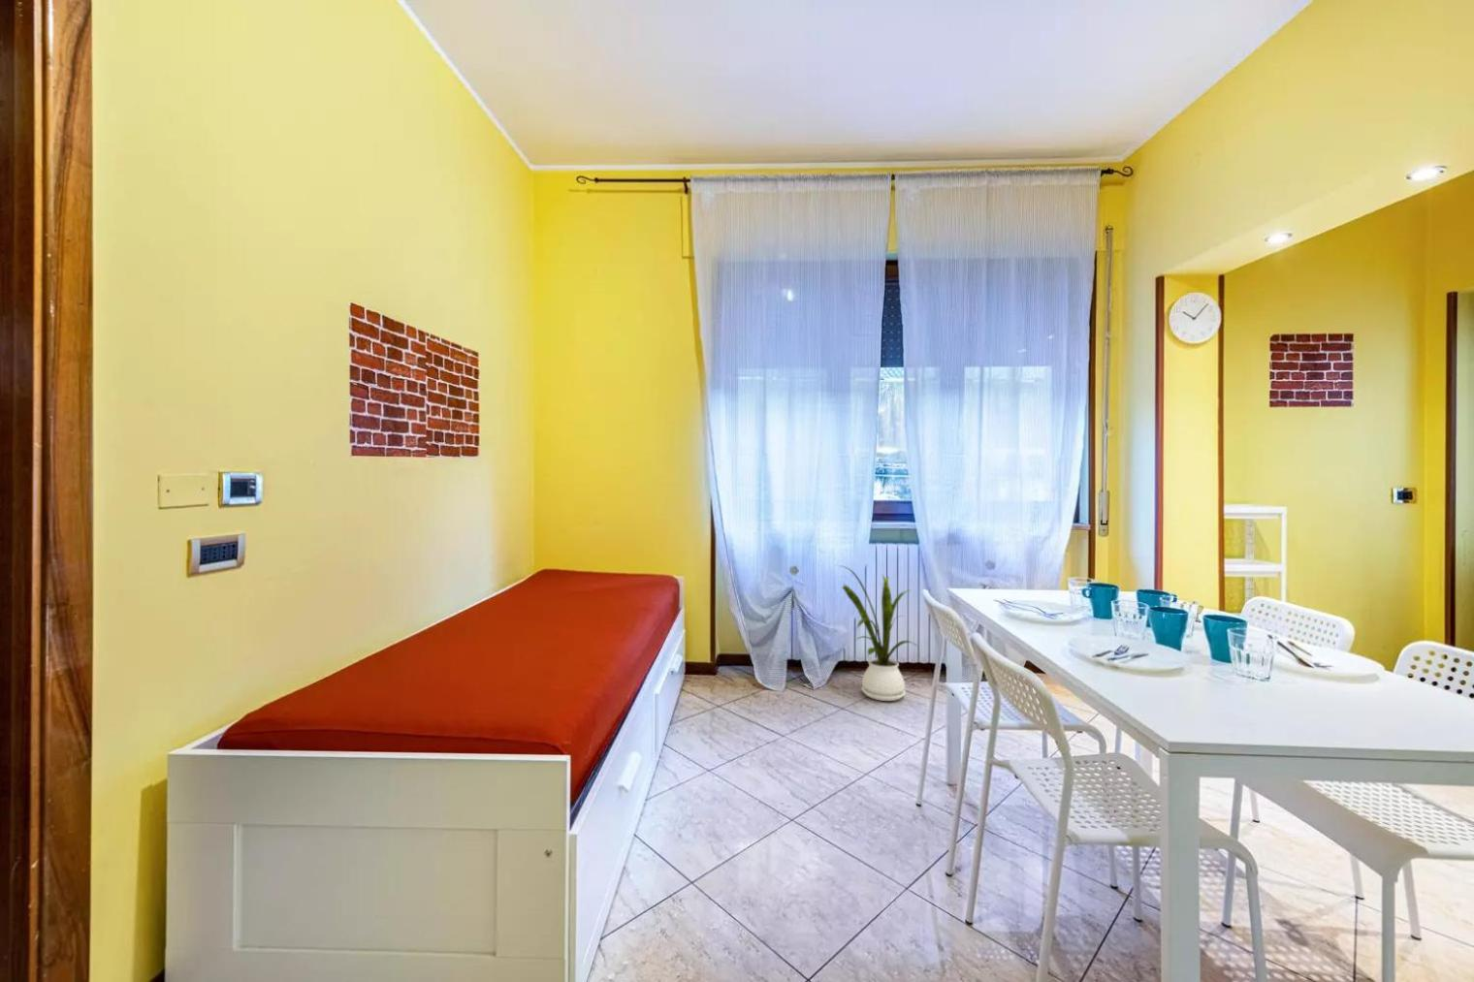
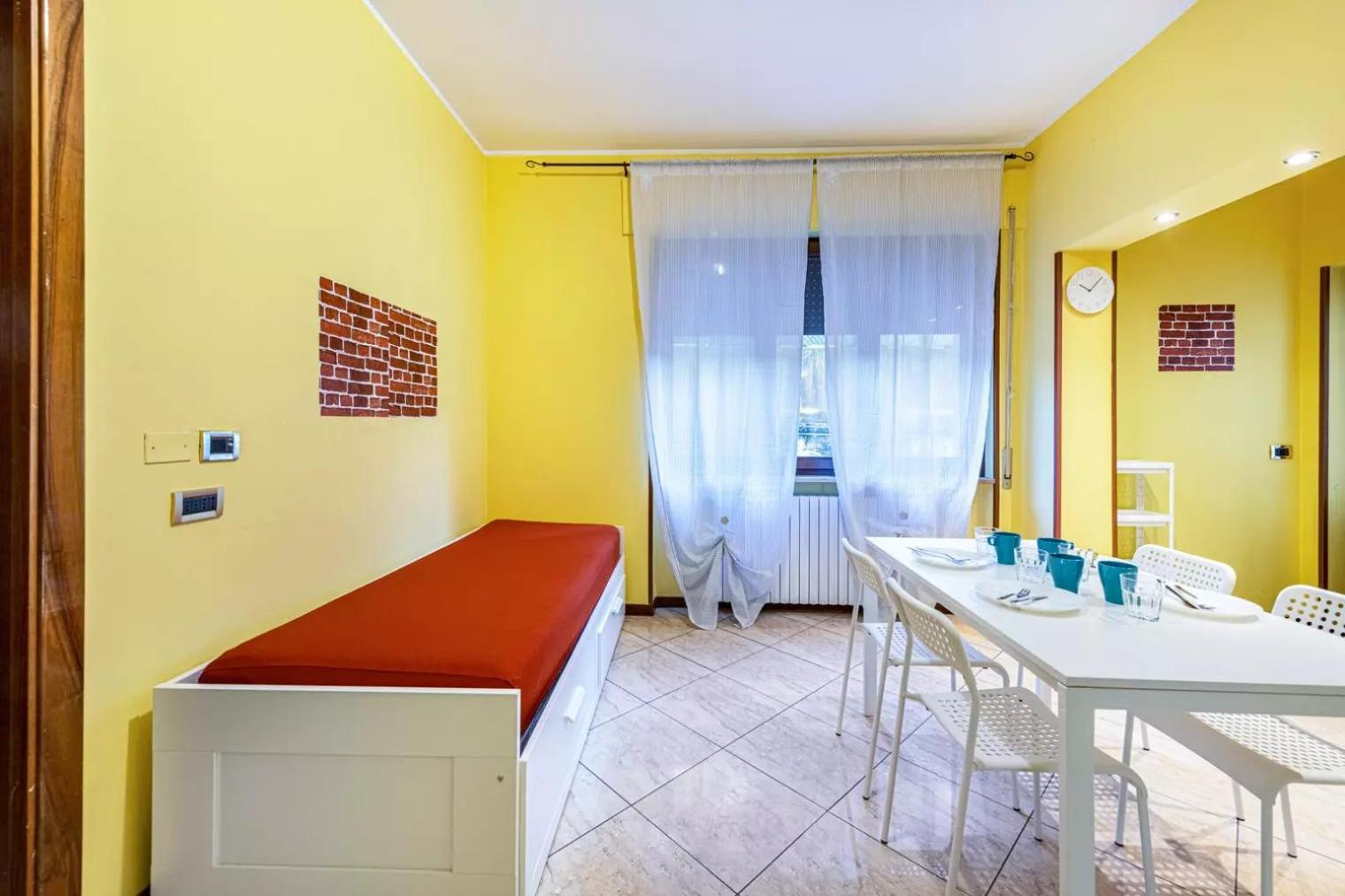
- house plant (878, 629)
